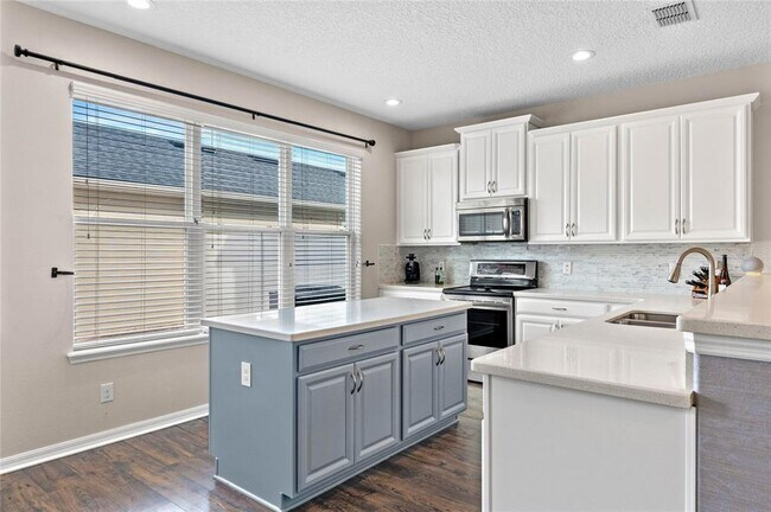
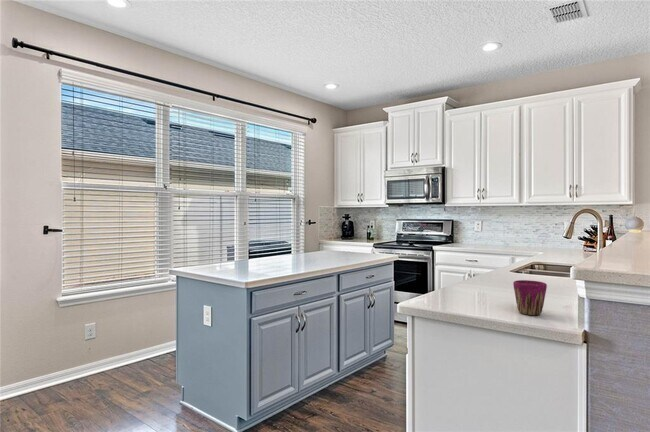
+ cup (529, 296)
